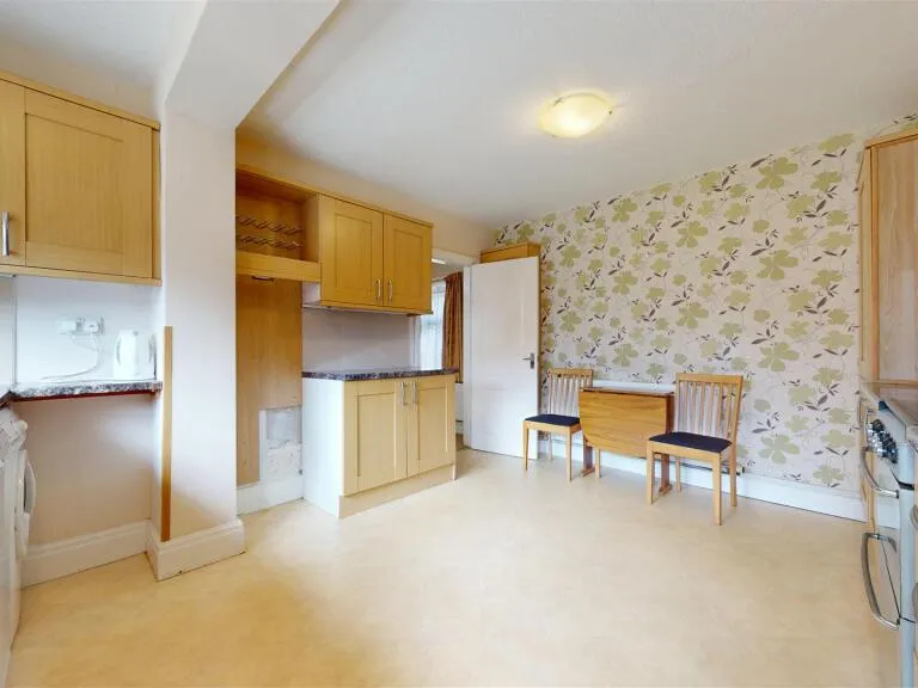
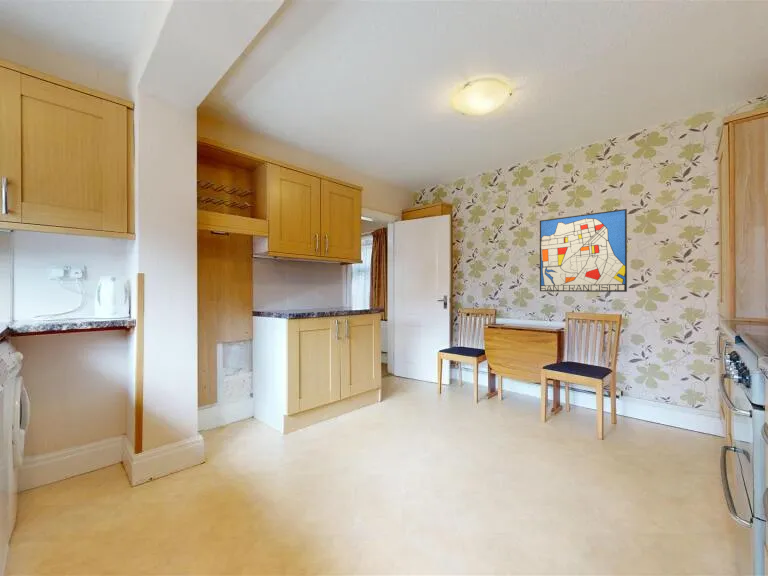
+ wall art (579, 253)
